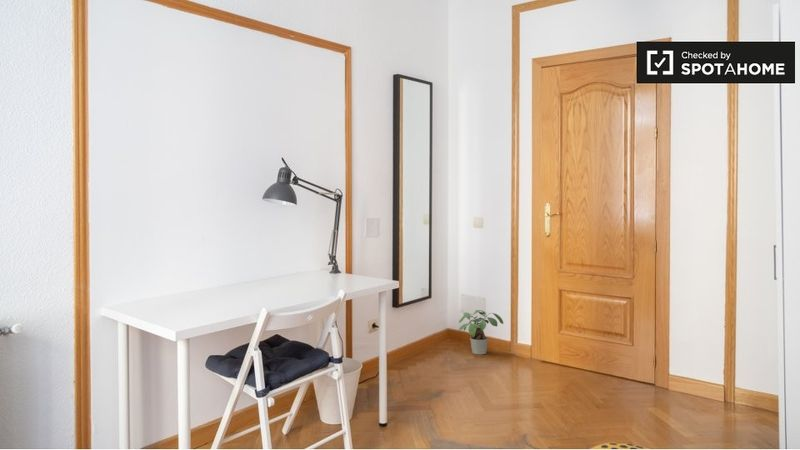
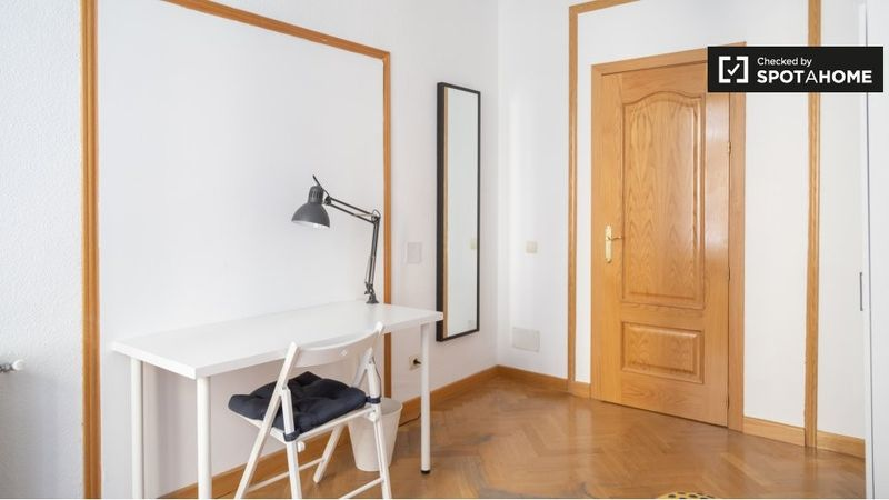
- potted plant (476, 332)
